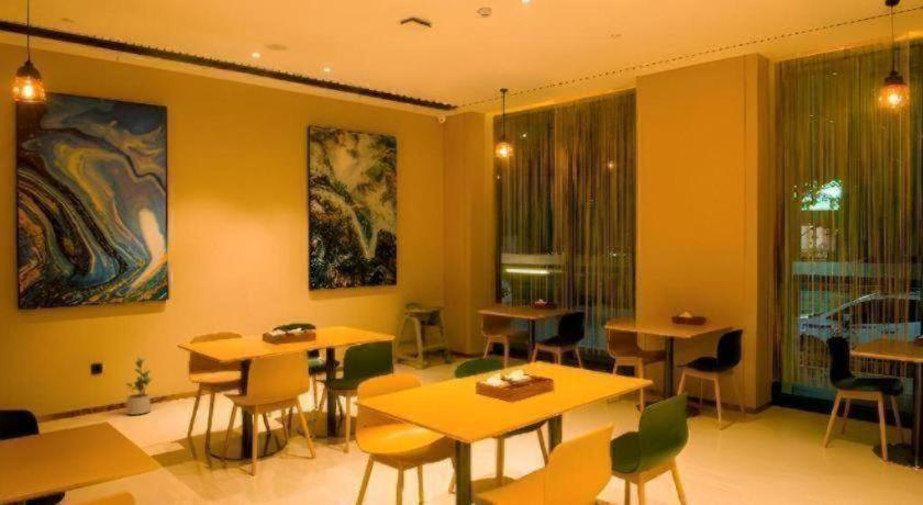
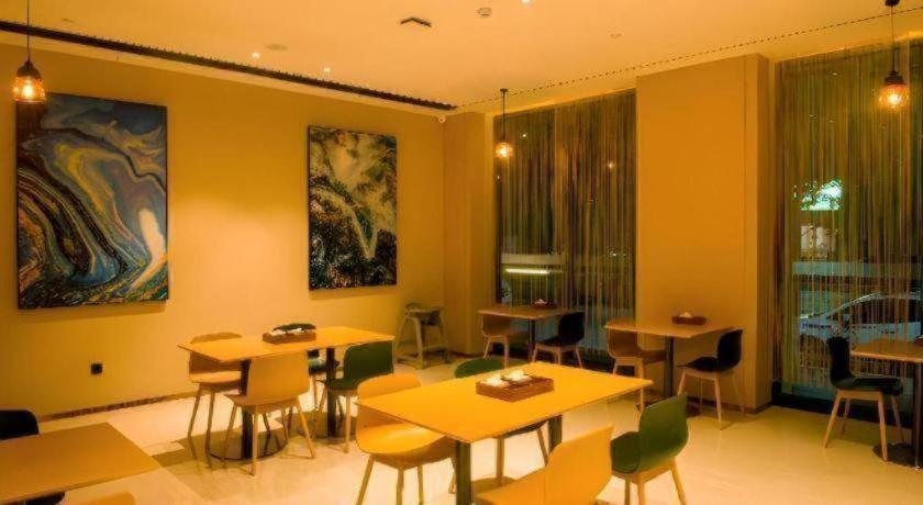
- potted plant (138, 384)
